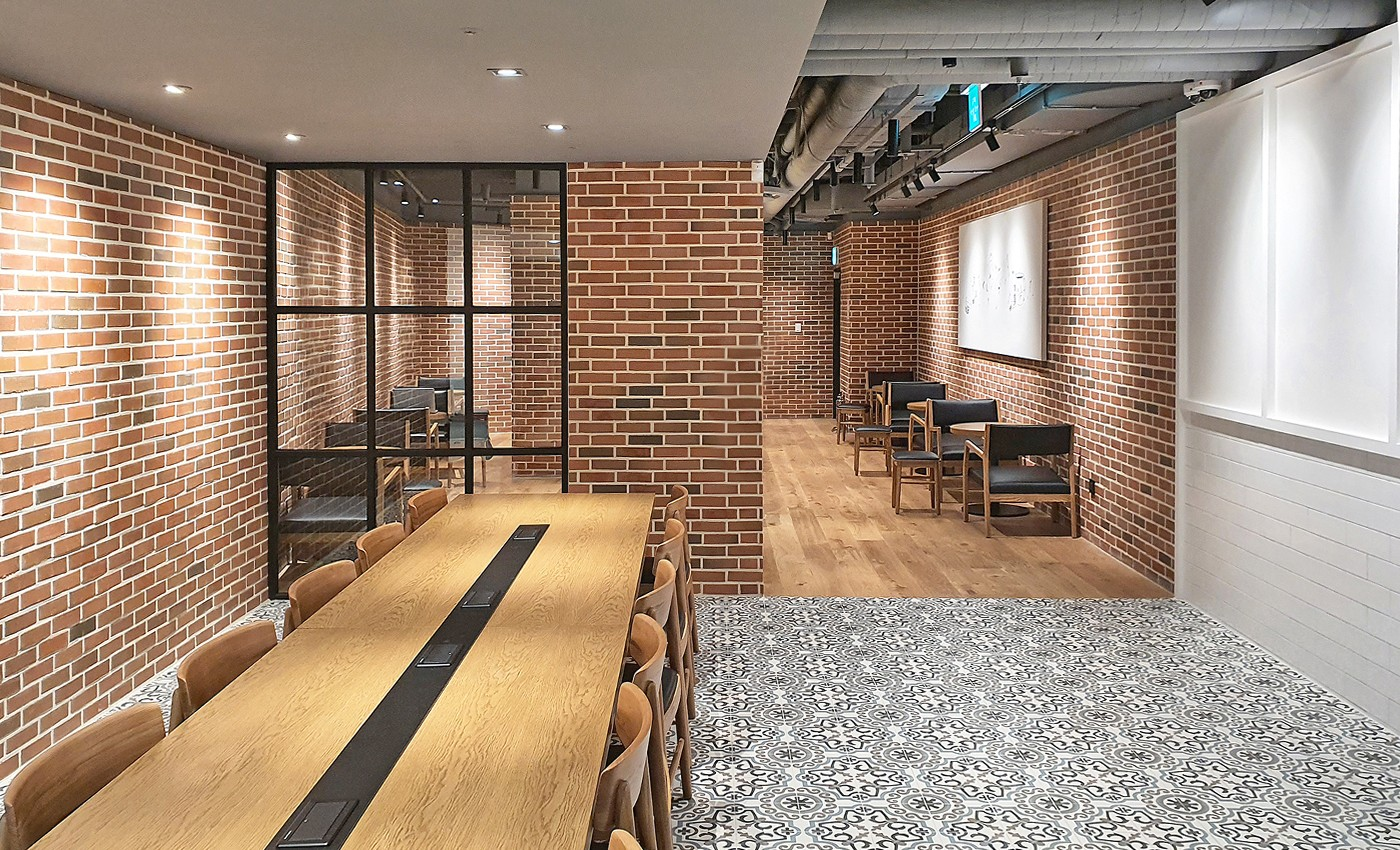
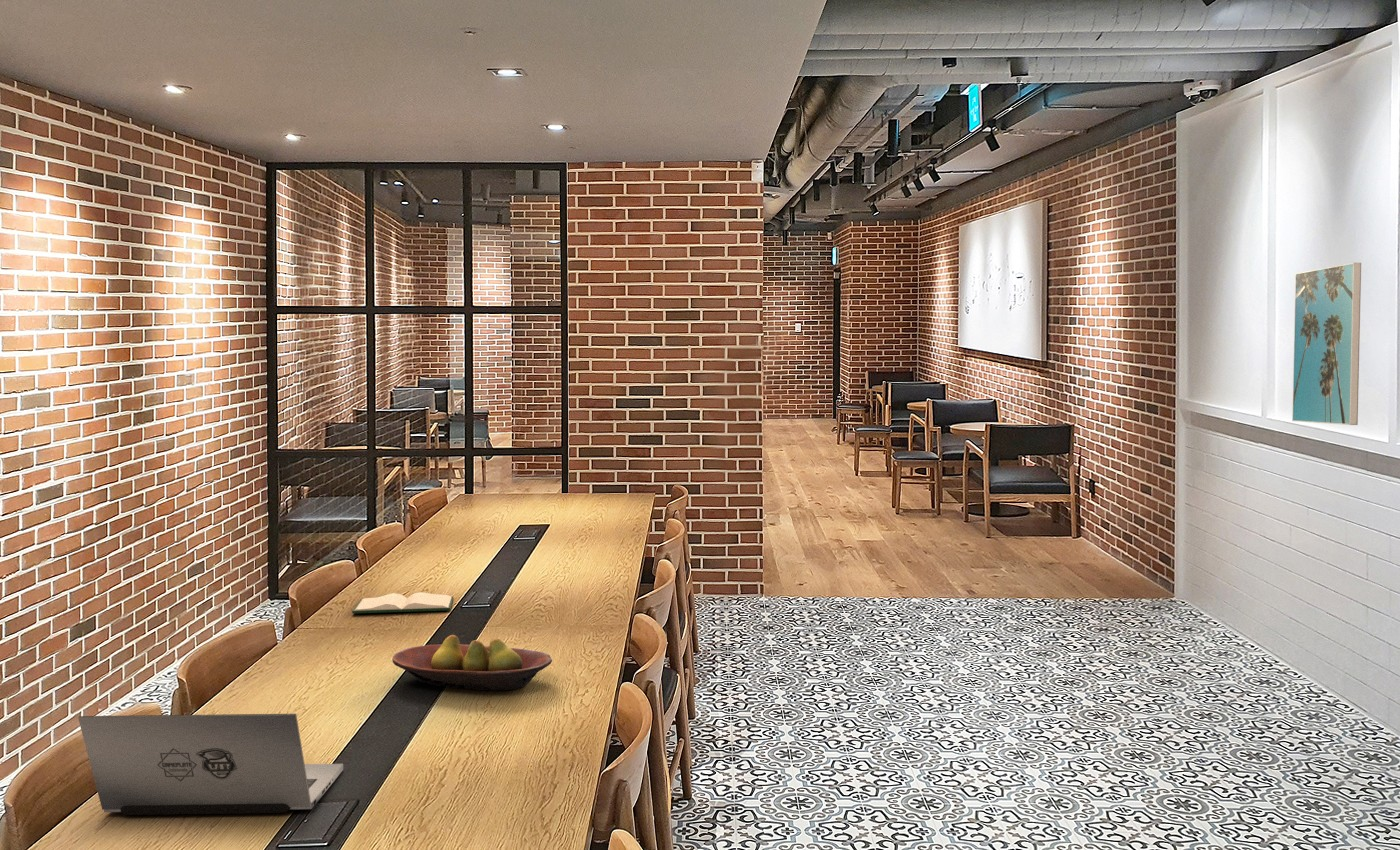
+ hardback book (404, 601)
+ laptop (220, 746)
+ fruit bowl (472, 659)
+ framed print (1325, 345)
